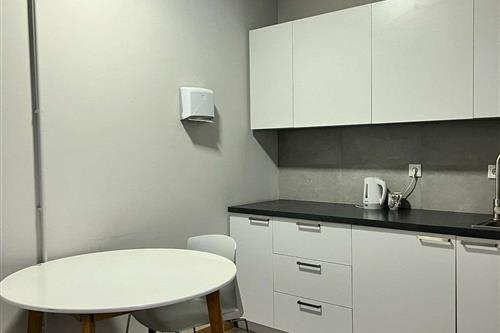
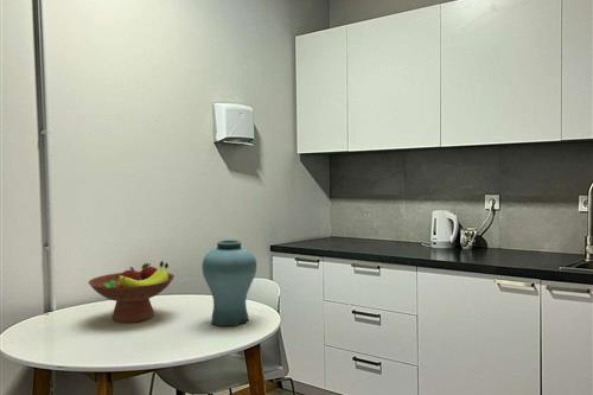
+ vase (229, 281)
+ fruit bowl (132, 291)
